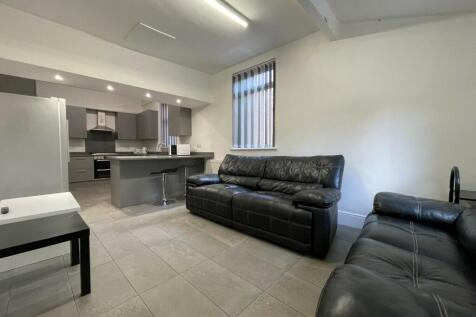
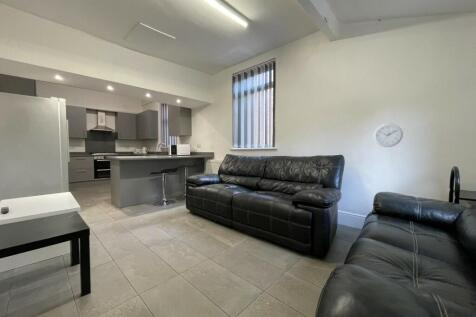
+ wall clock (387, 135)
